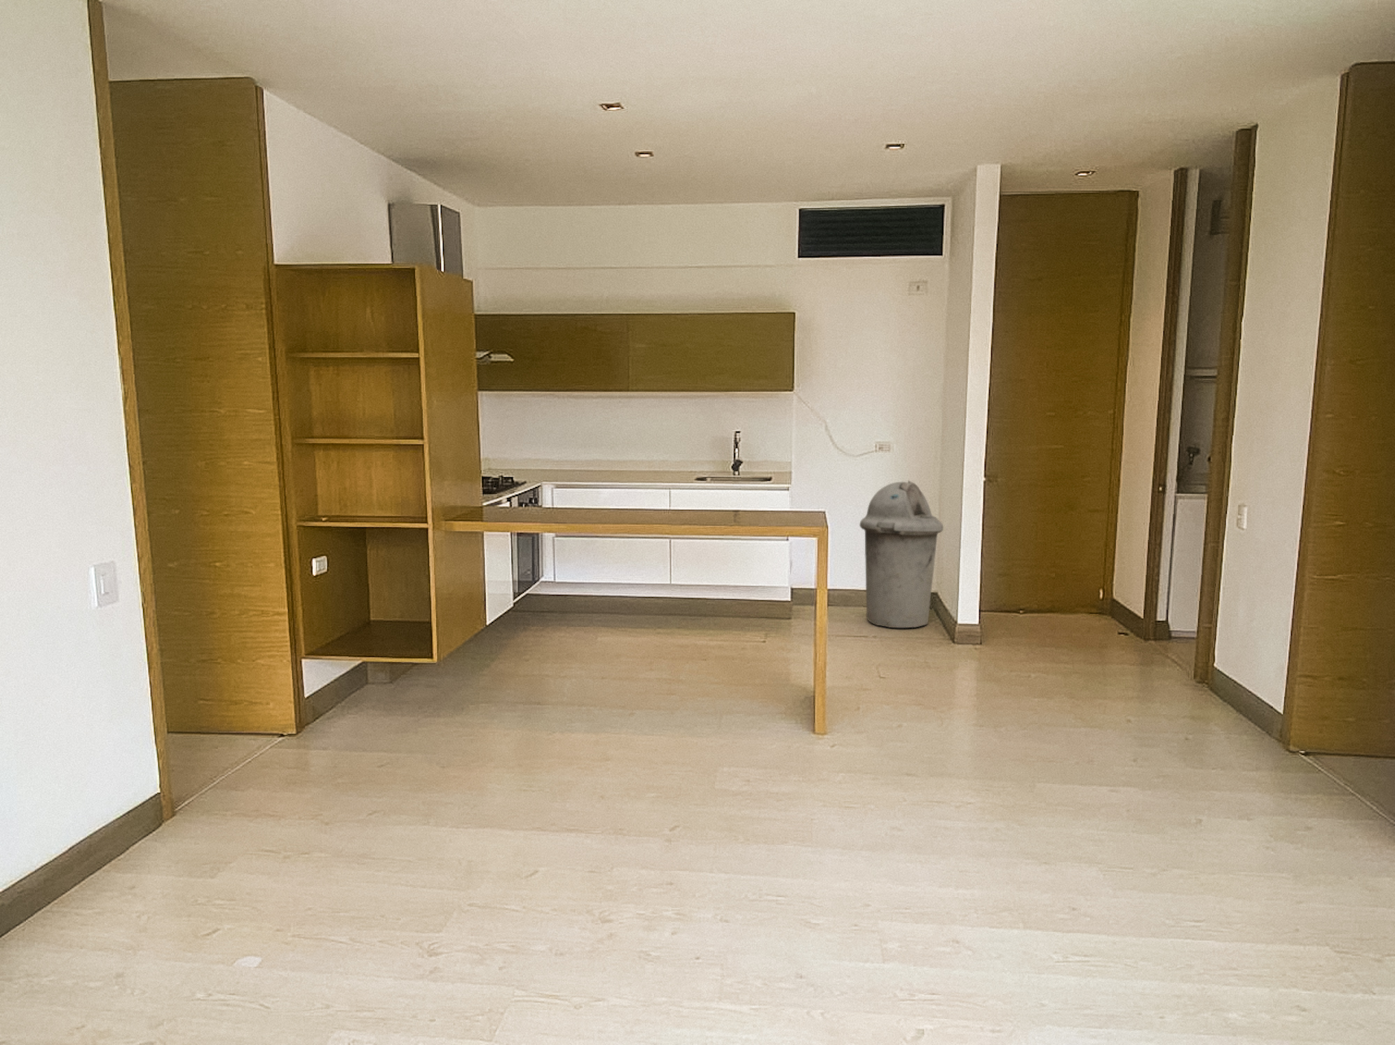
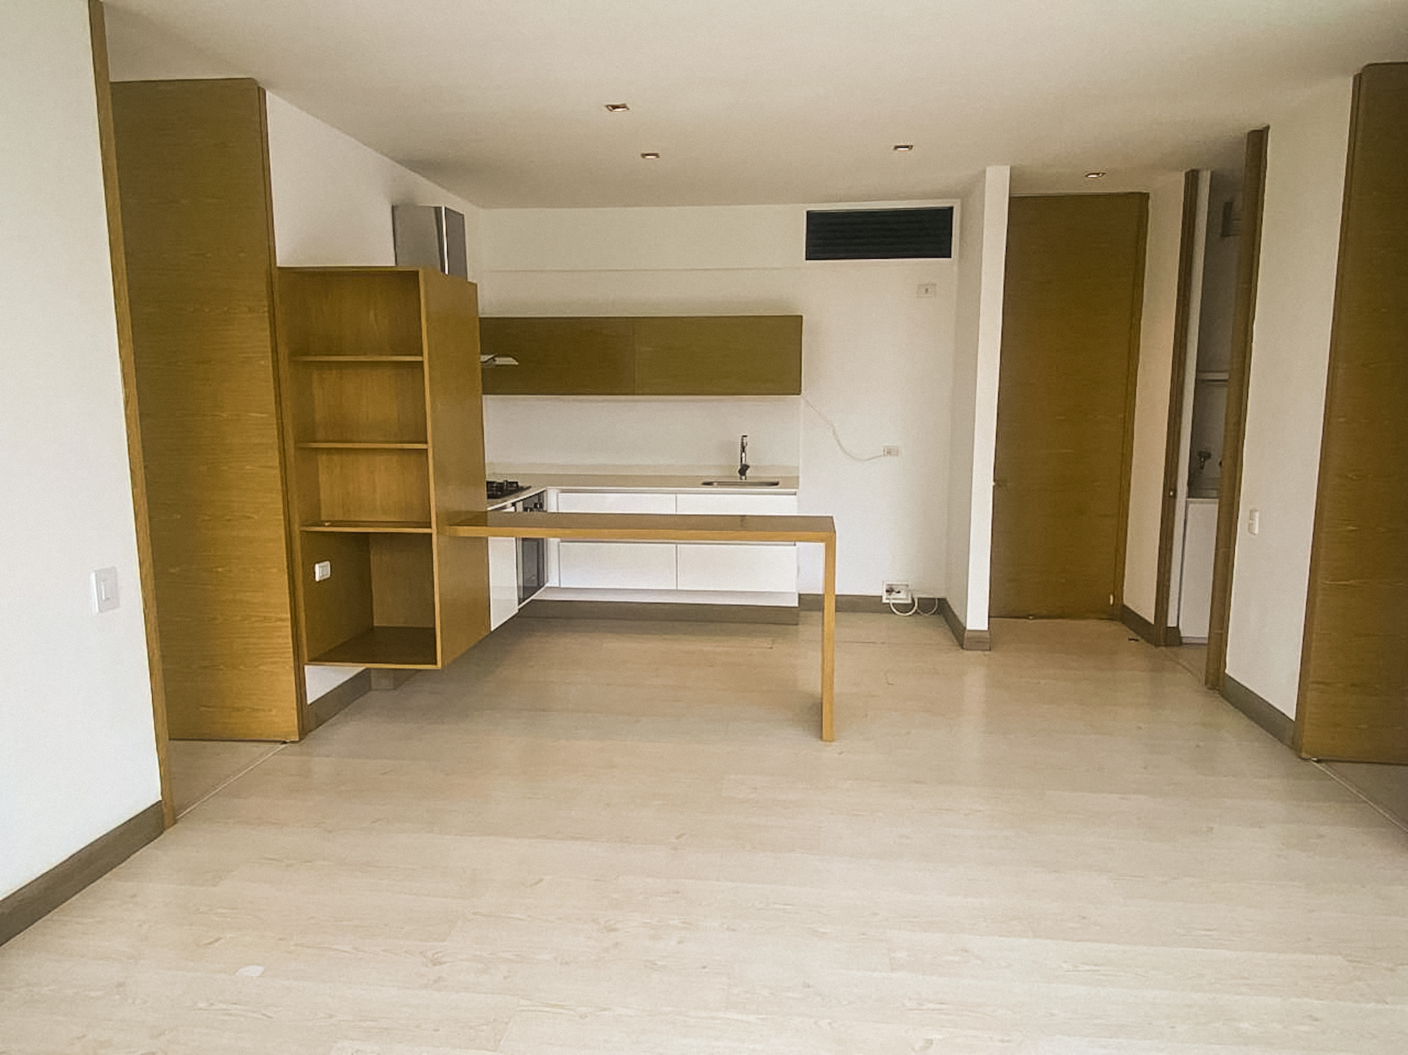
- trash can (900, 551)
